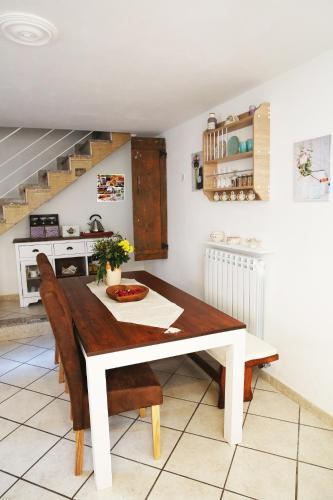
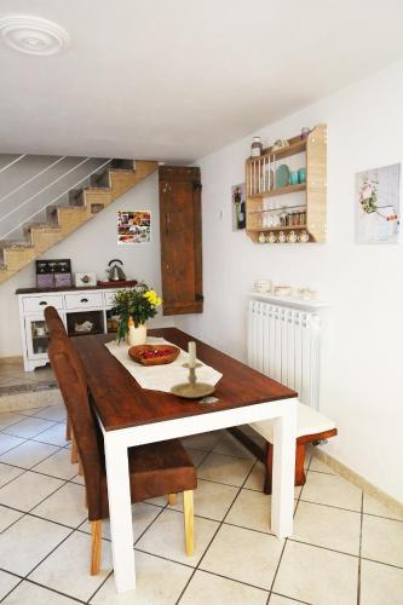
+ candle holder (191, 367)
